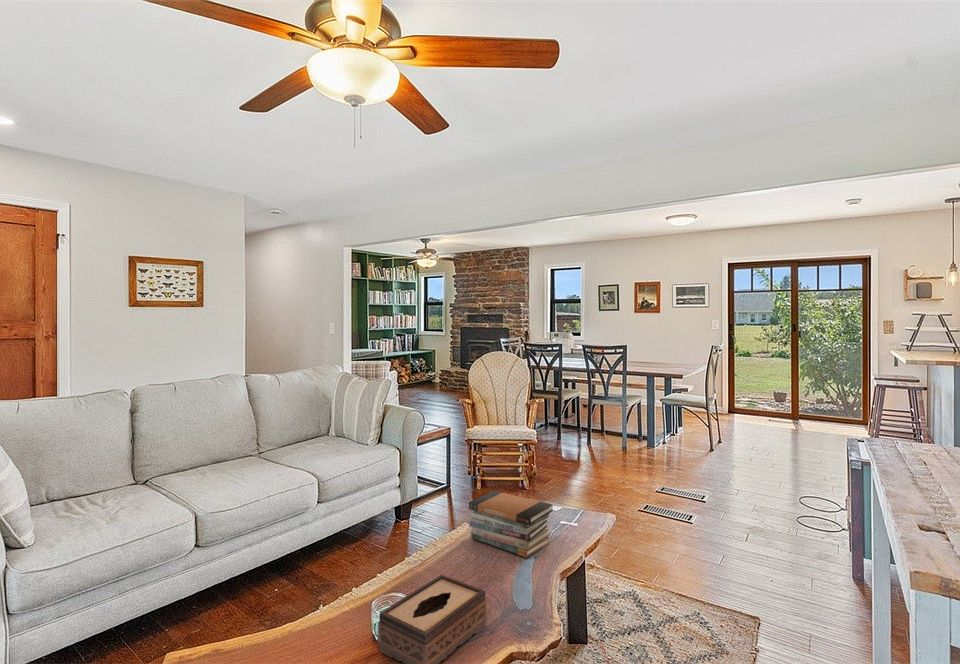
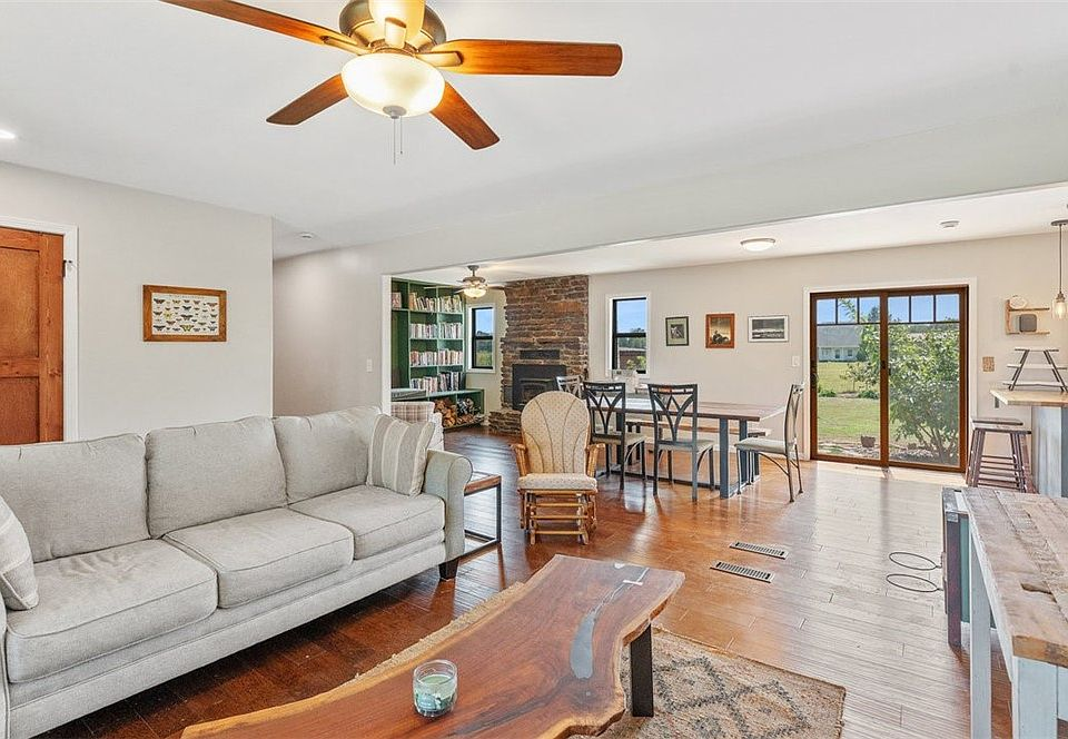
- tissue box (434, 619)
- book stack (509, 521)
